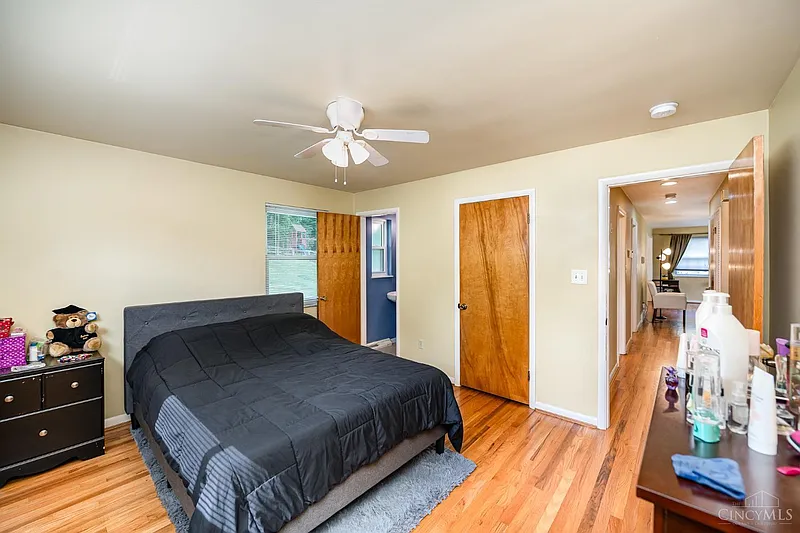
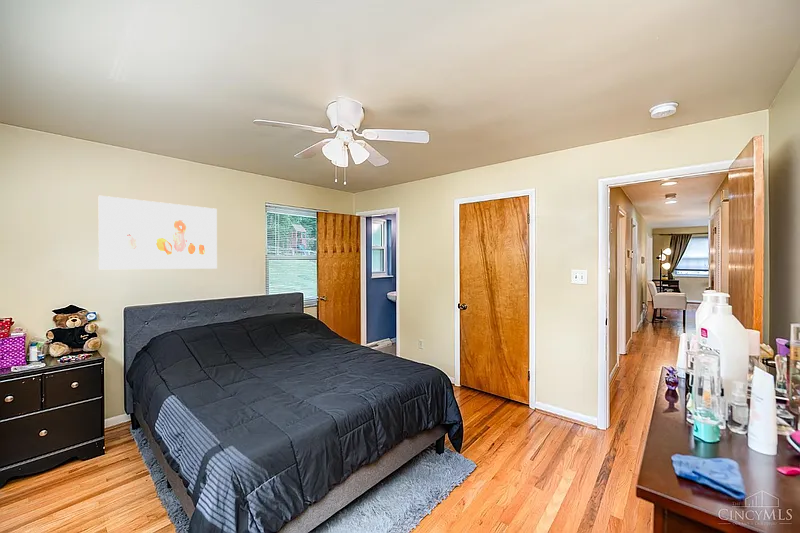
+ wall art (163, 236)
